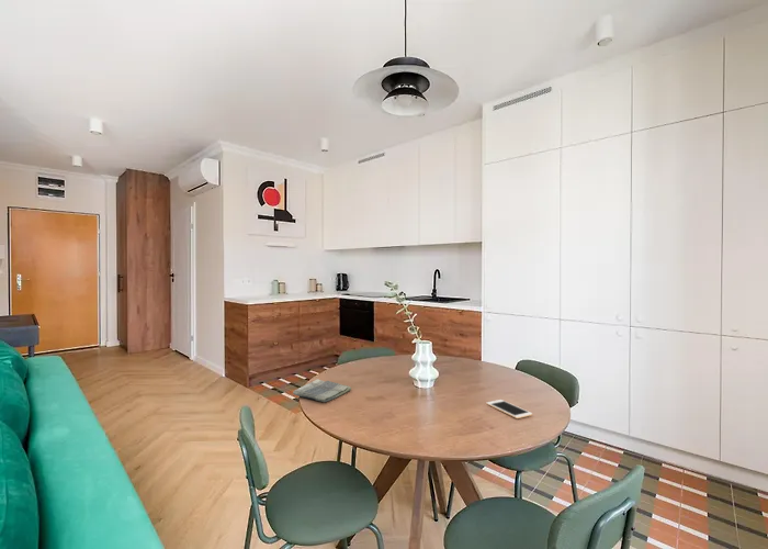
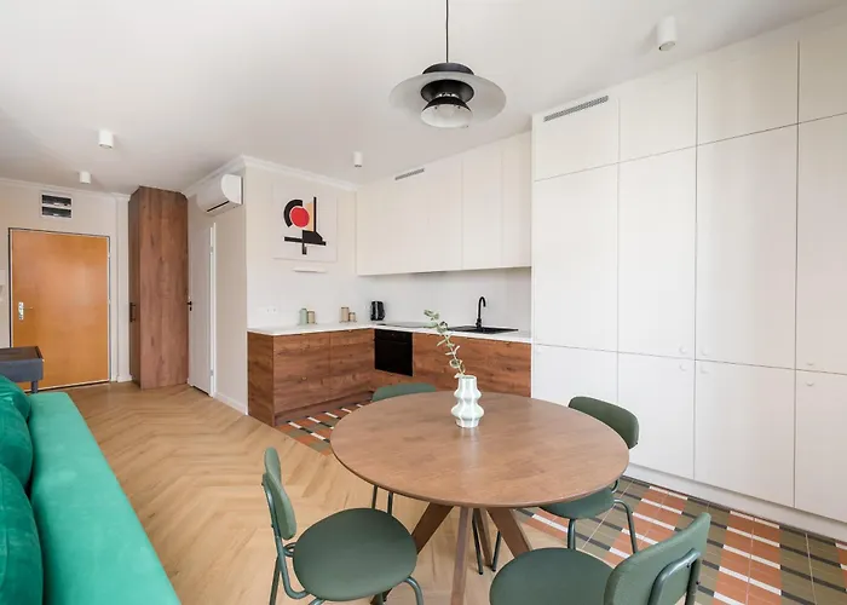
- cell phone (508, 408)
- dish towel (323, 389)
